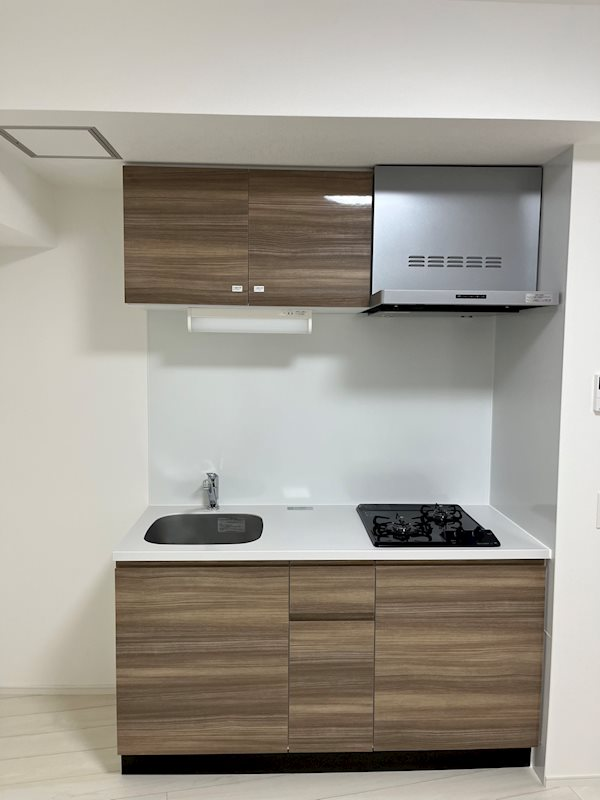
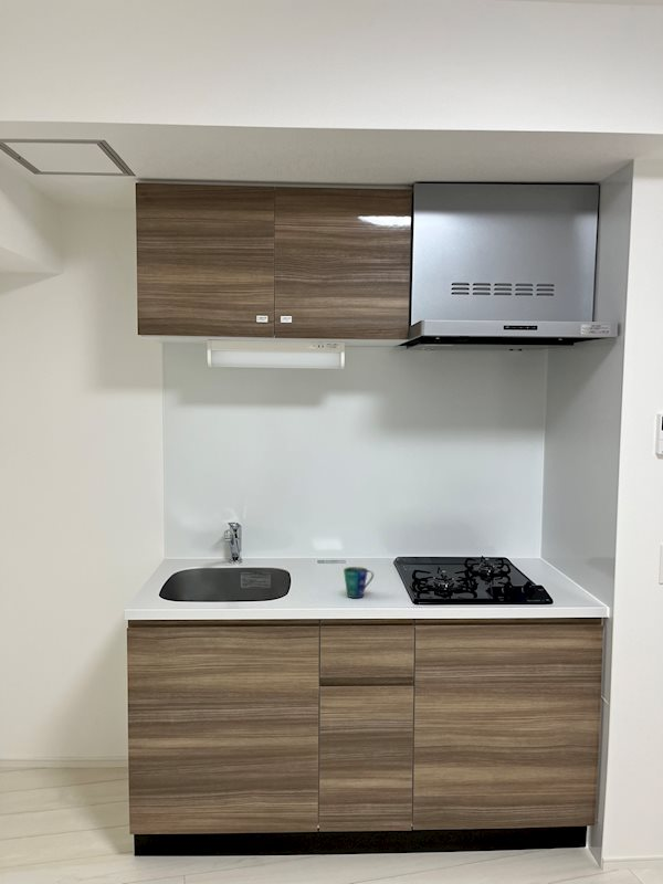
+ cup (358, 582)
